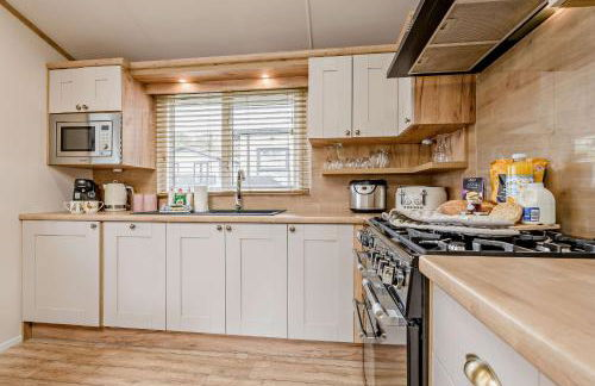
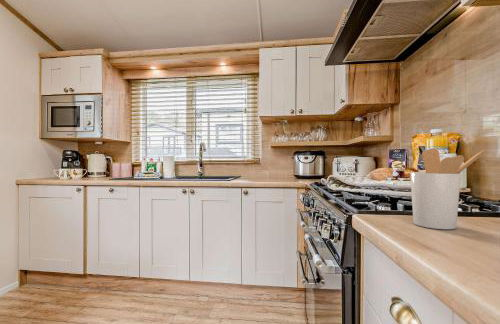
+ utensil holder (447, 186)
